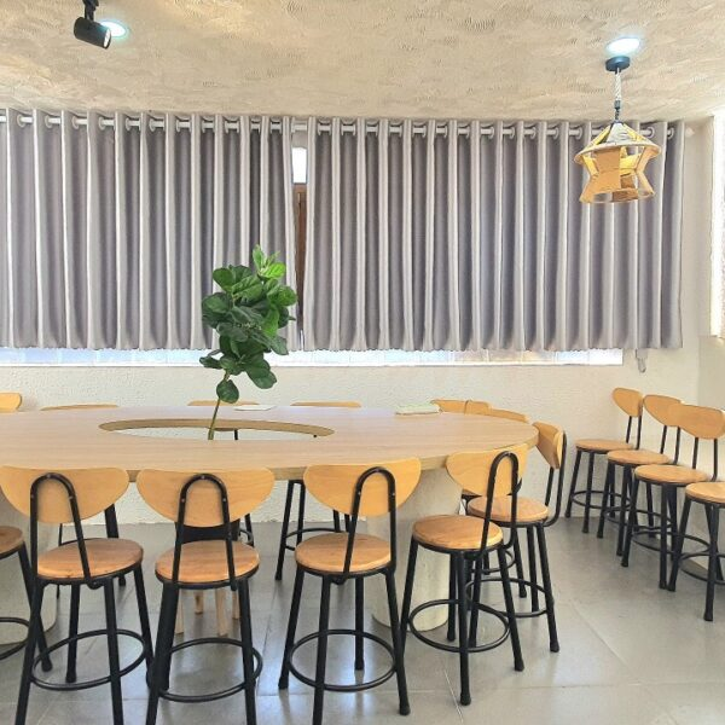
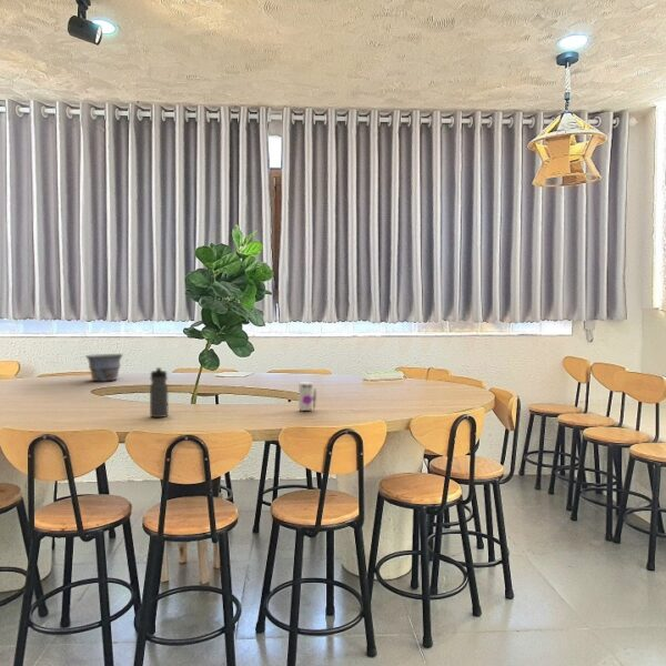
+ water bottle (159, 392)
+ bowl (104, 366)
+ toy (305, 395)
